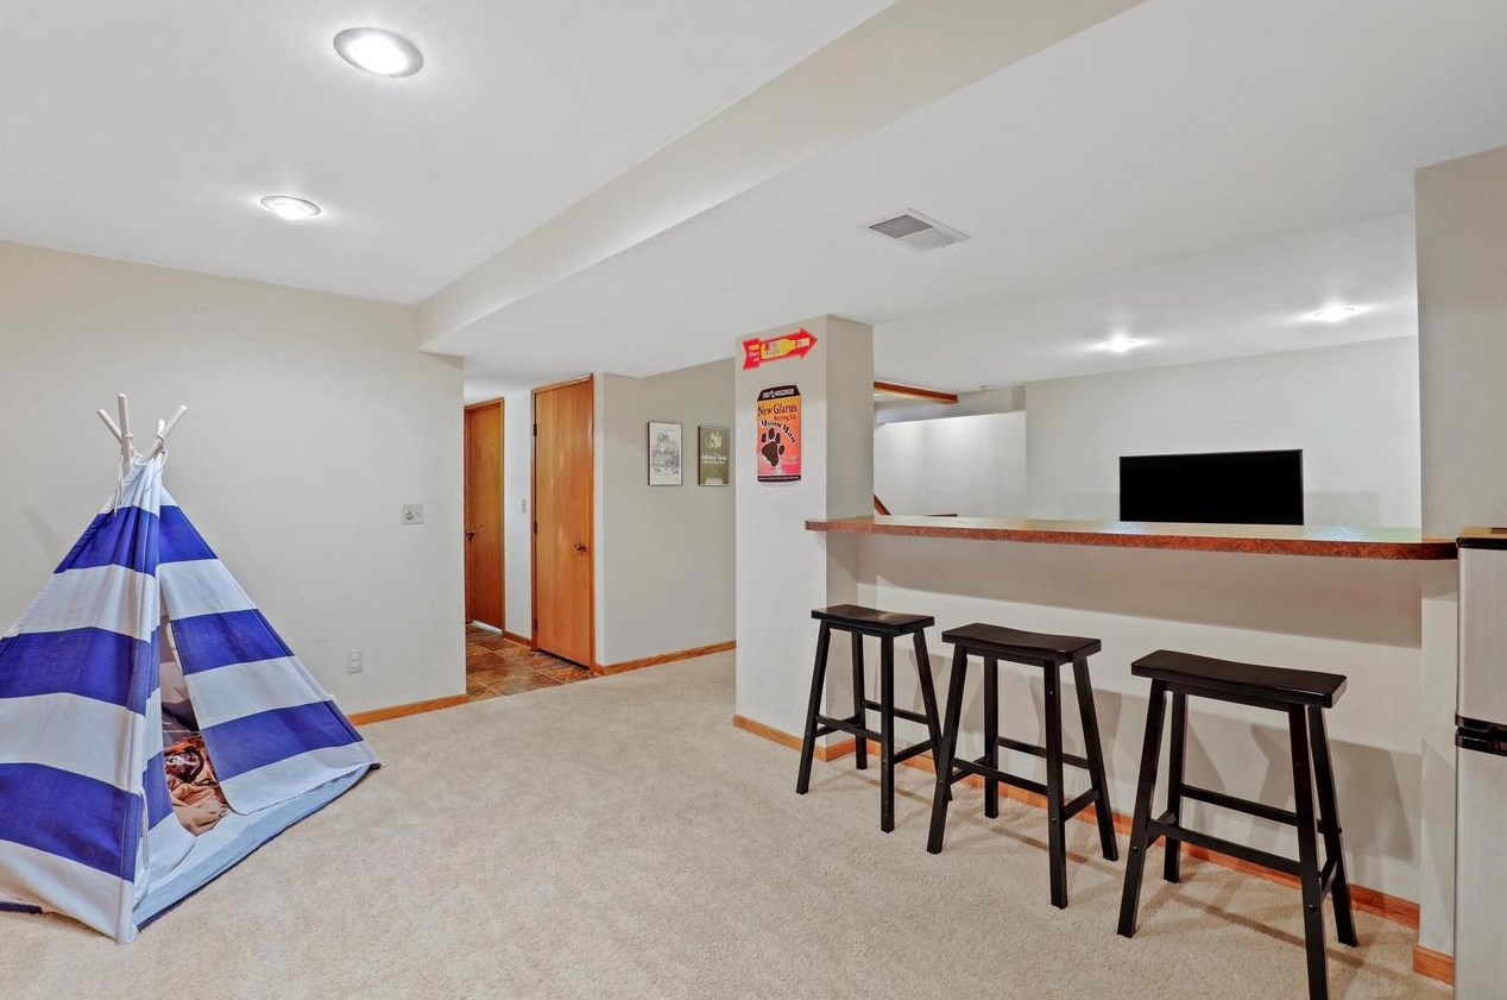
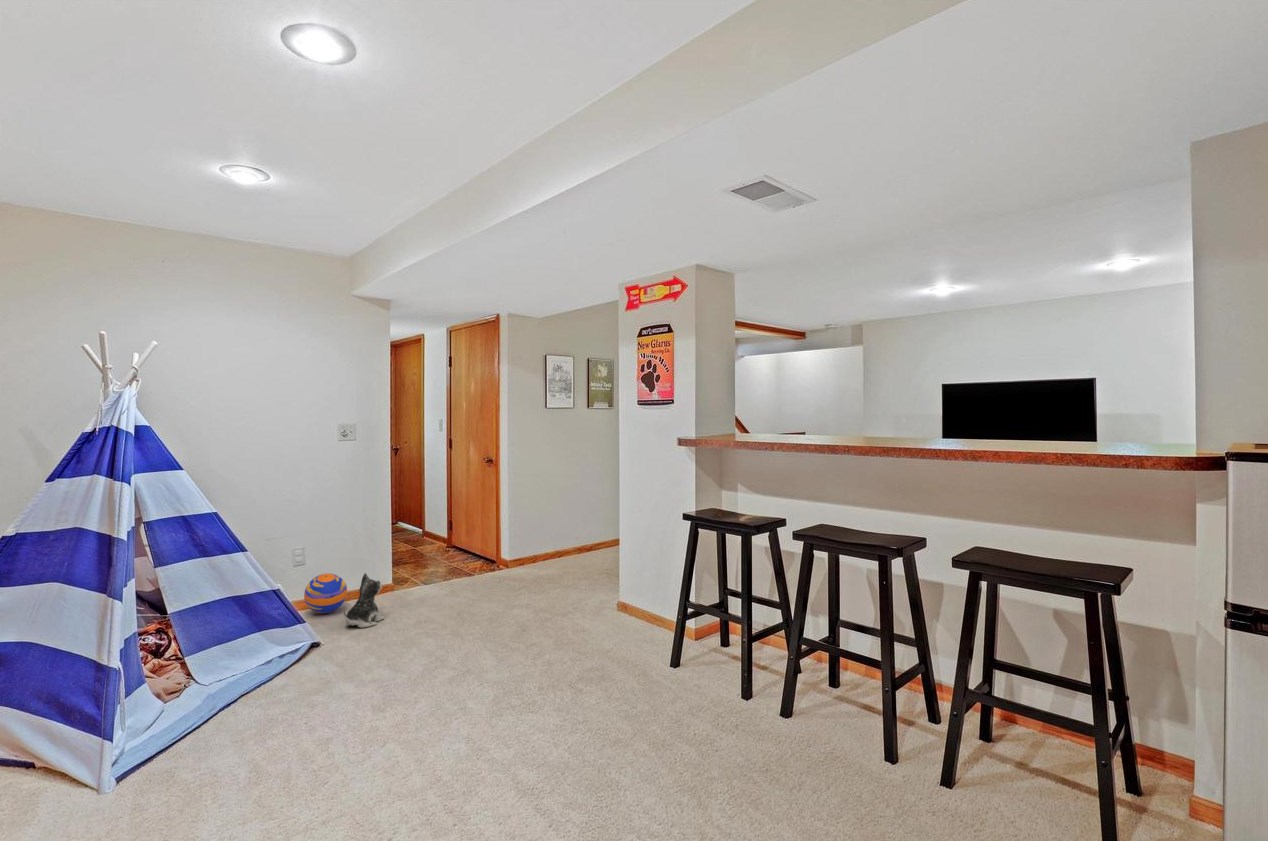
+ plush toy (362, 599)
+ ball (325, 593)
